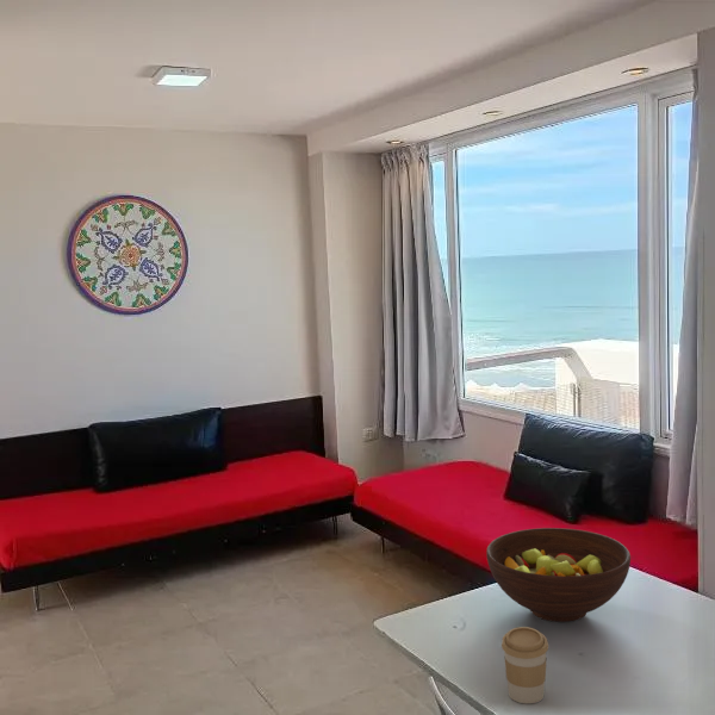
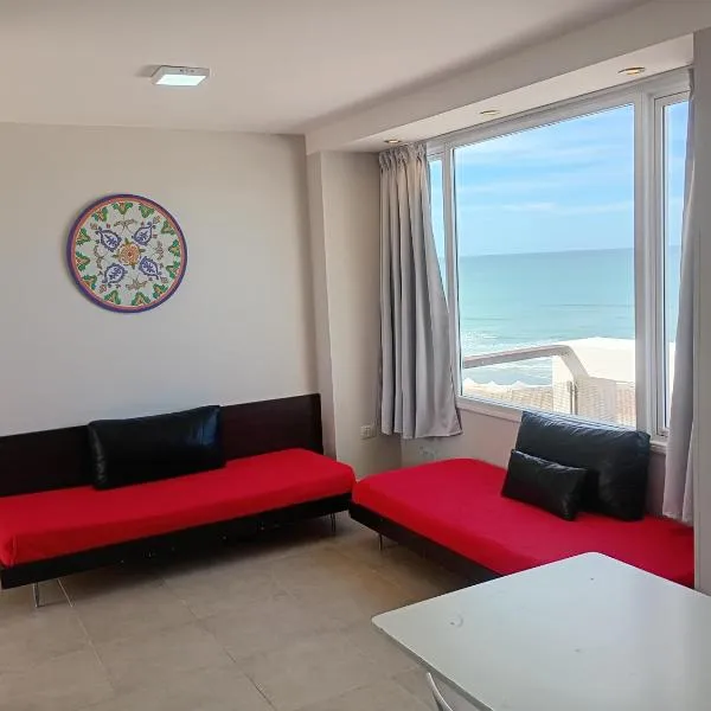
- fruit bowl (557, 580)
- coffee cup (524, 664)
